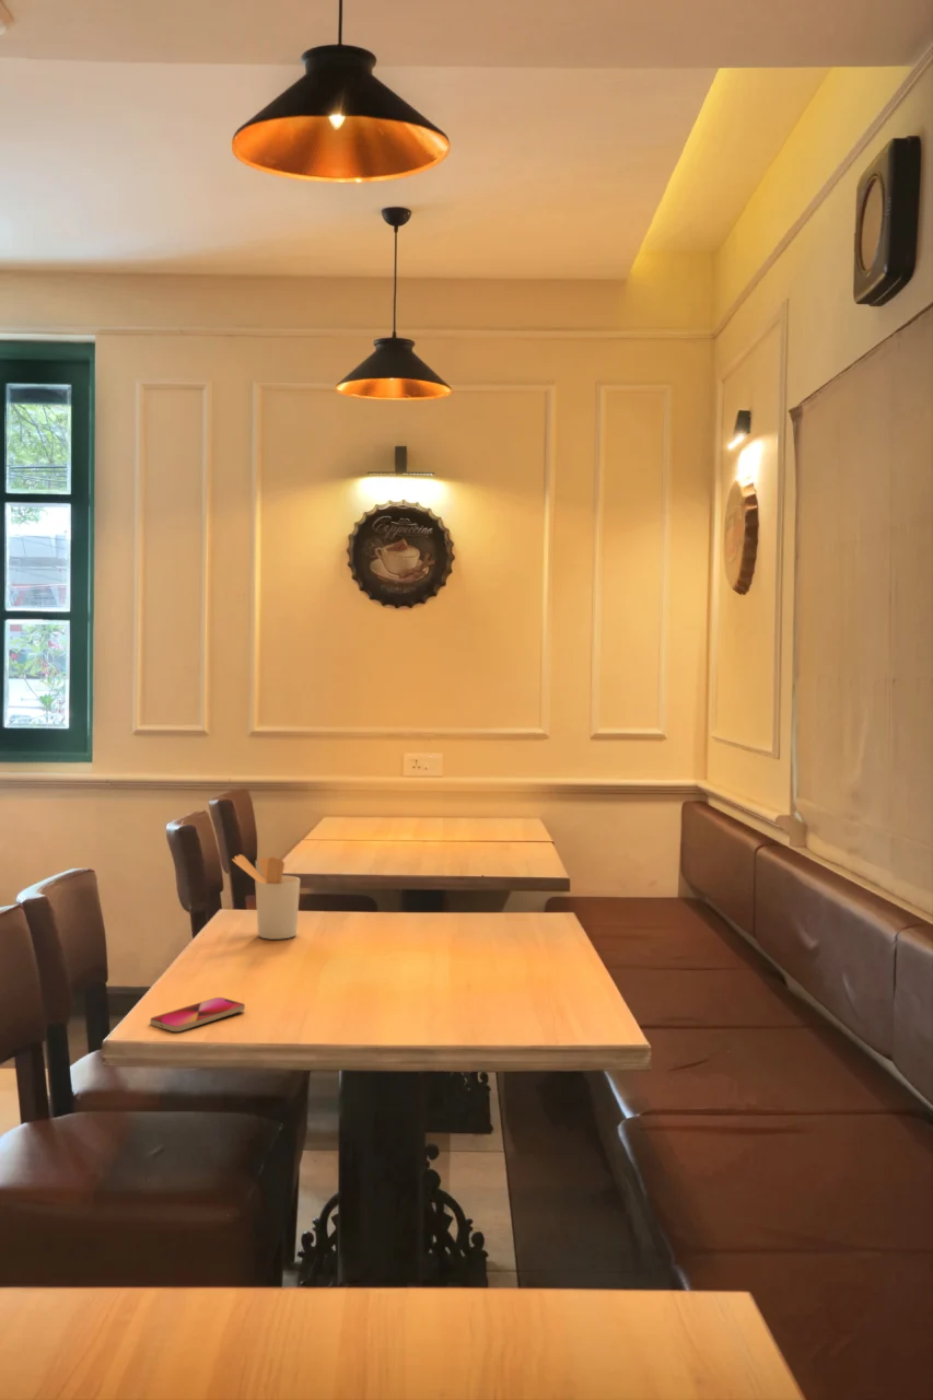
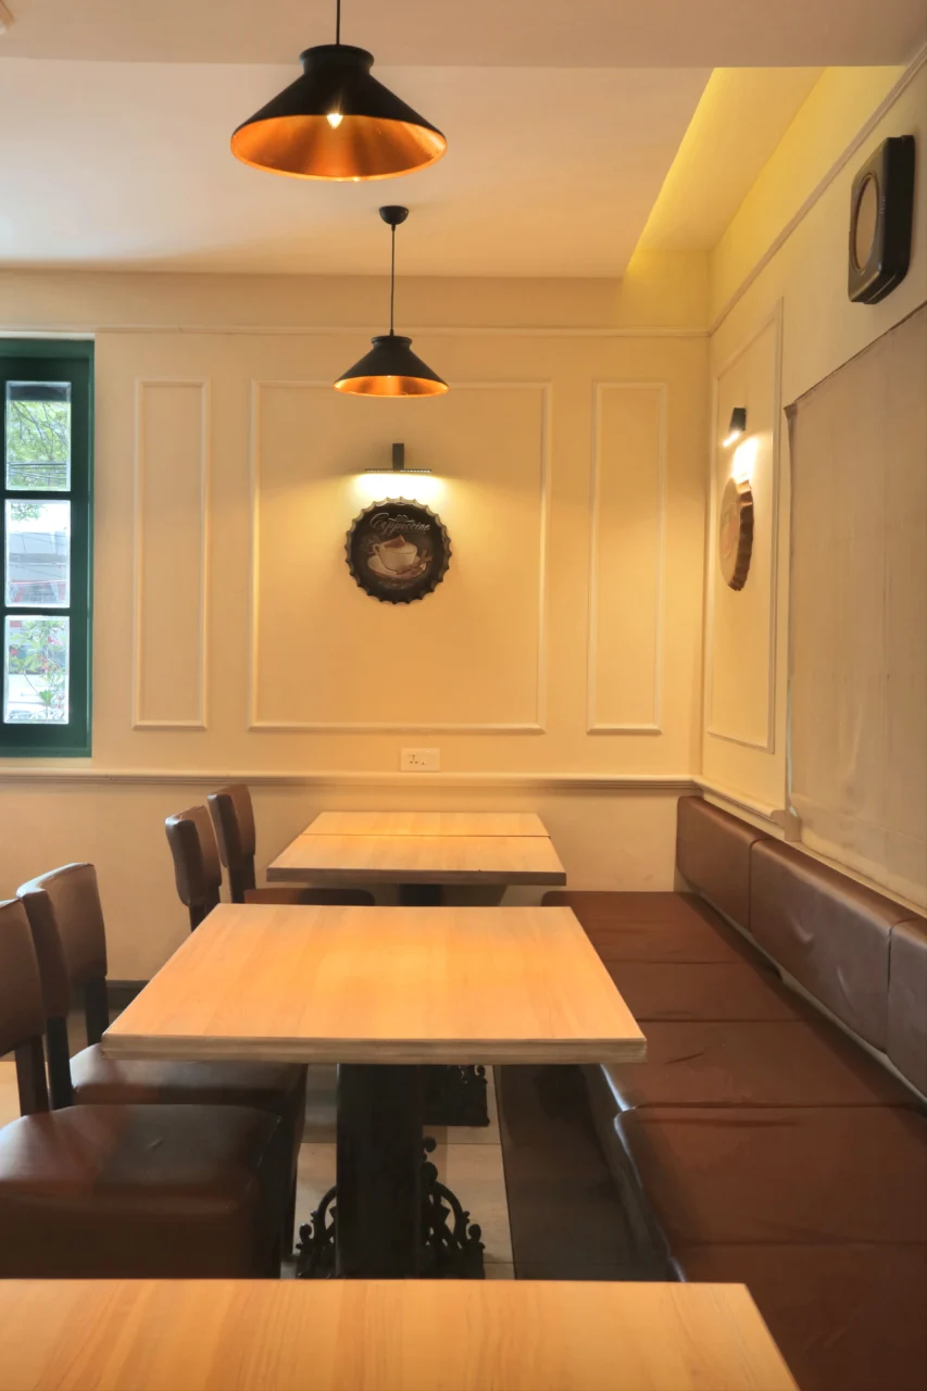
- smartphone (198, 1014)
- utensil holder (265, 894)
